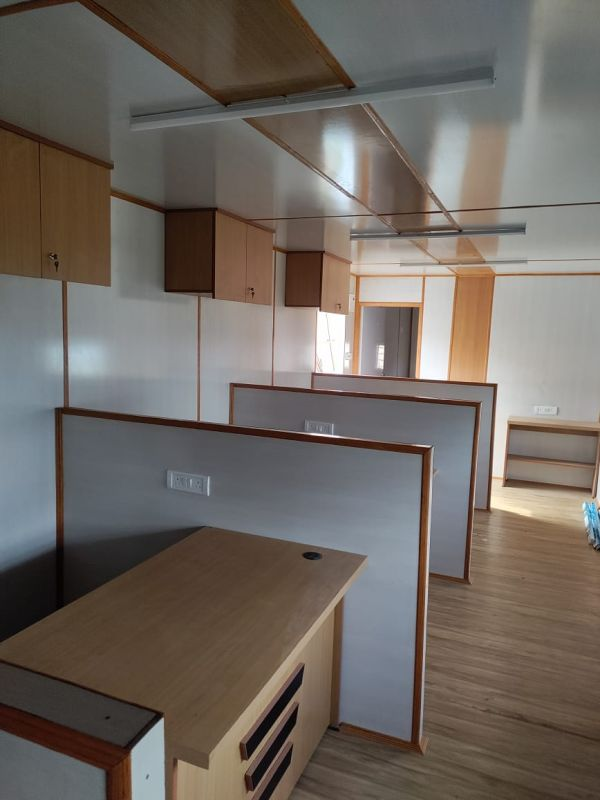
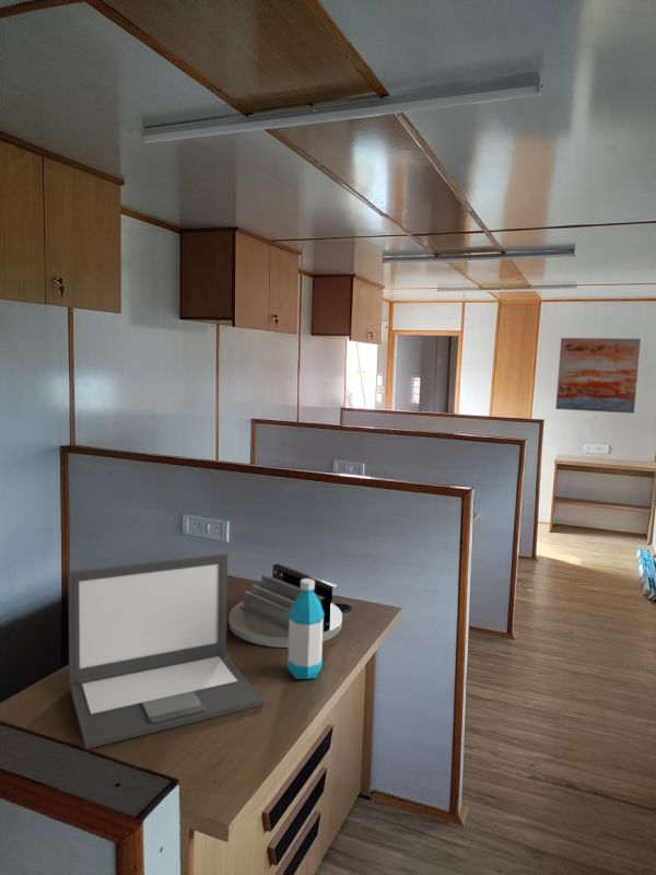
+ laptop (164, 638)
+ wall art (597, 374)
+ desk organizer (286, 600)
+ water bottle (305, 628)
